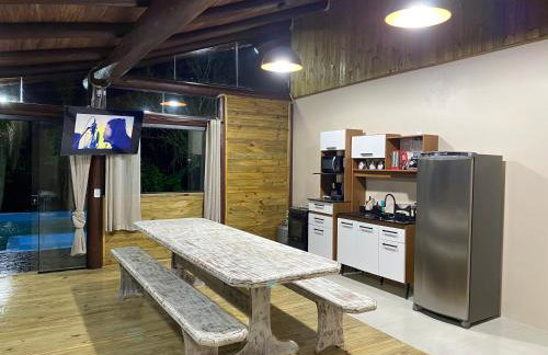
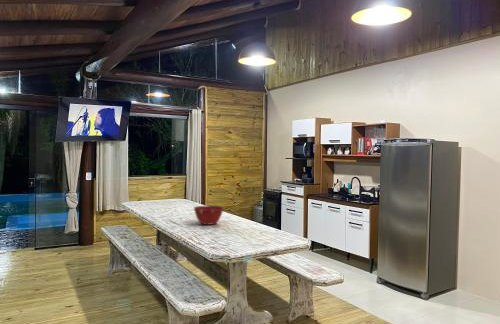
+ mixing bowl (208, 215)
